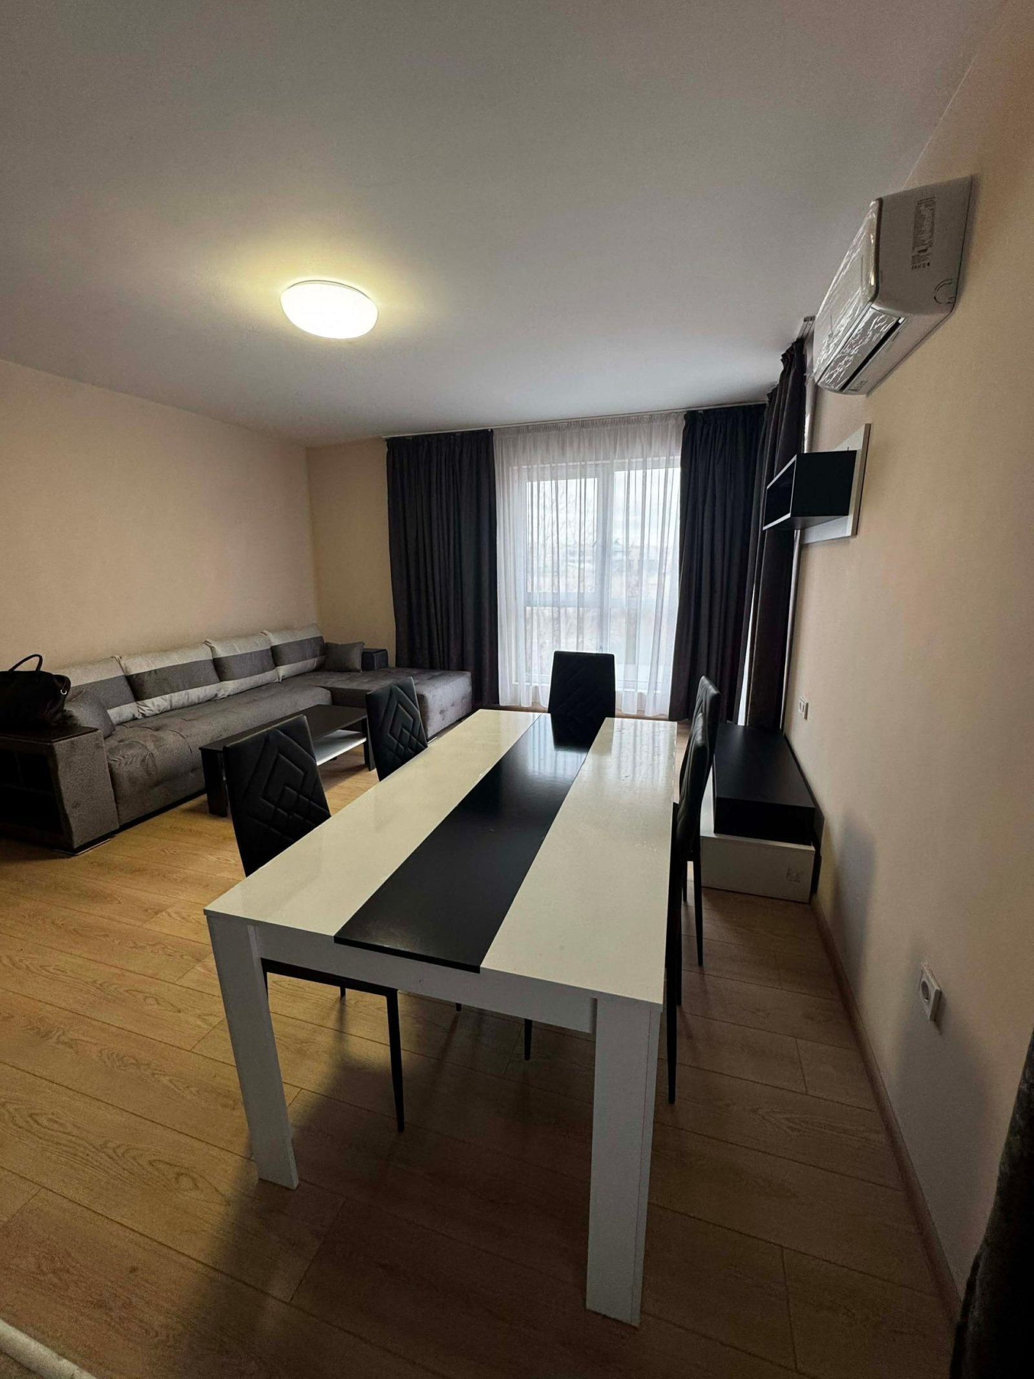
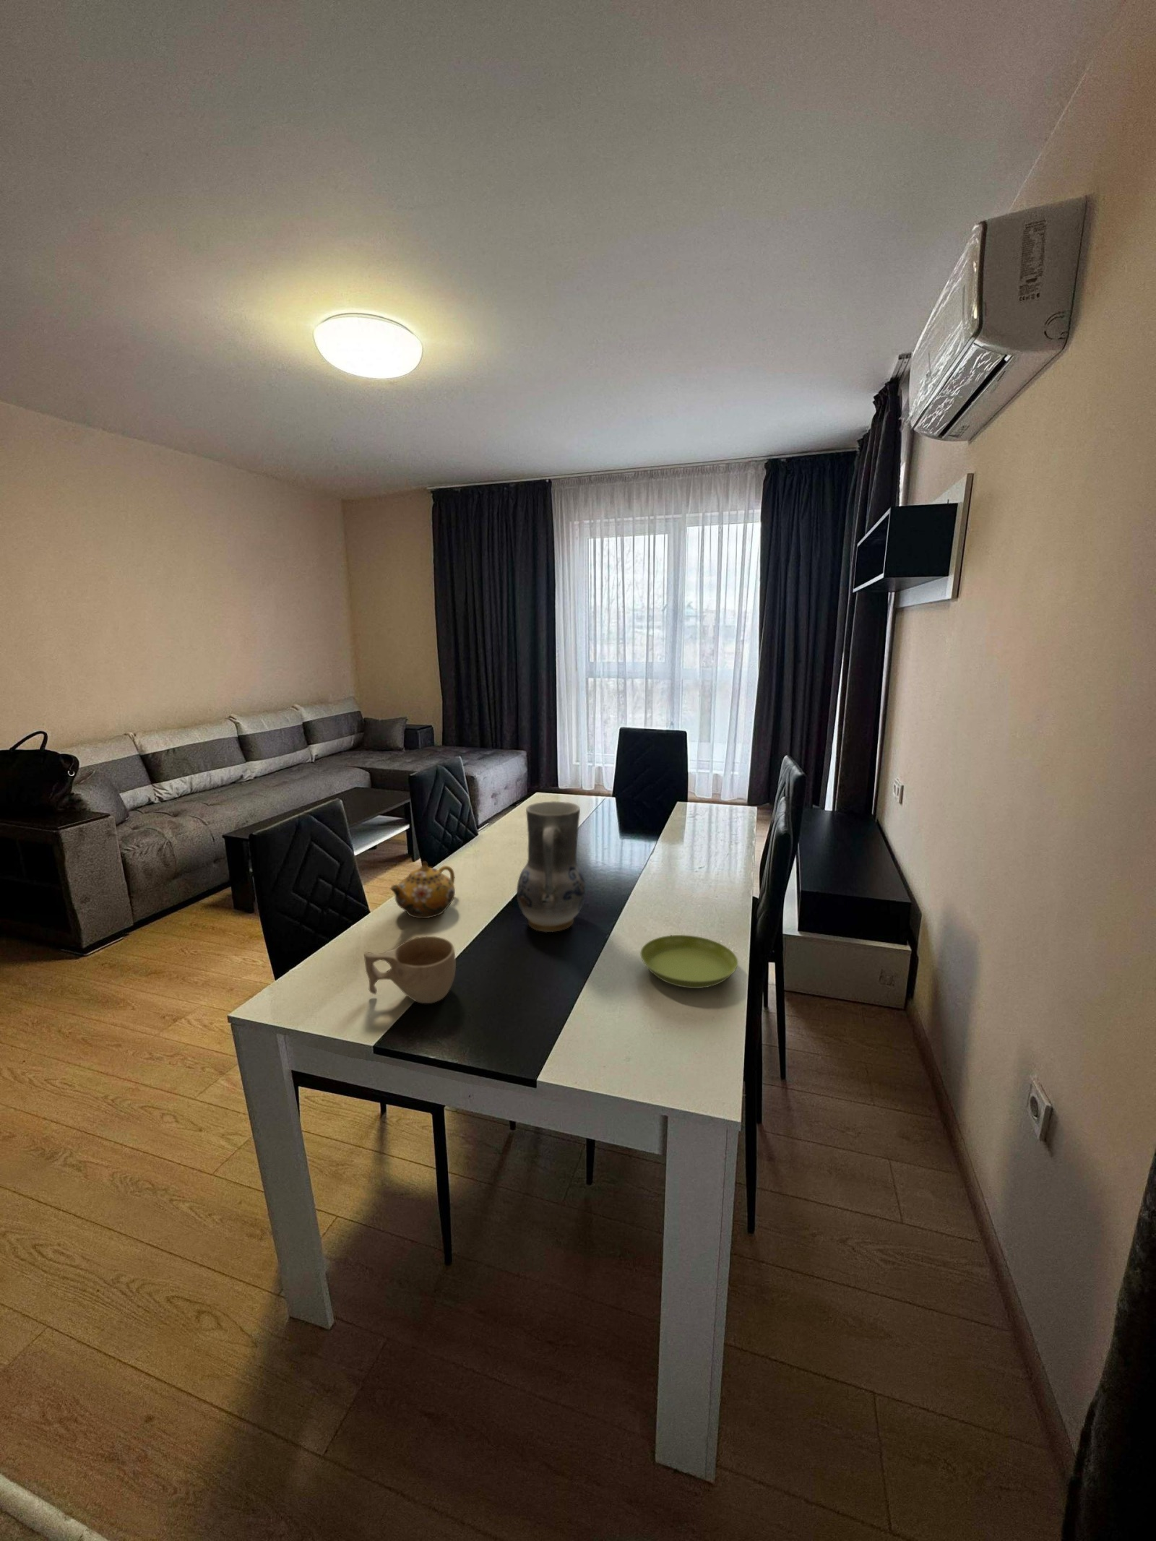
+ vase (550, 866)
+ teapot (424, 886)
+ cup (412, 971)
+ saucer (687, 962)
